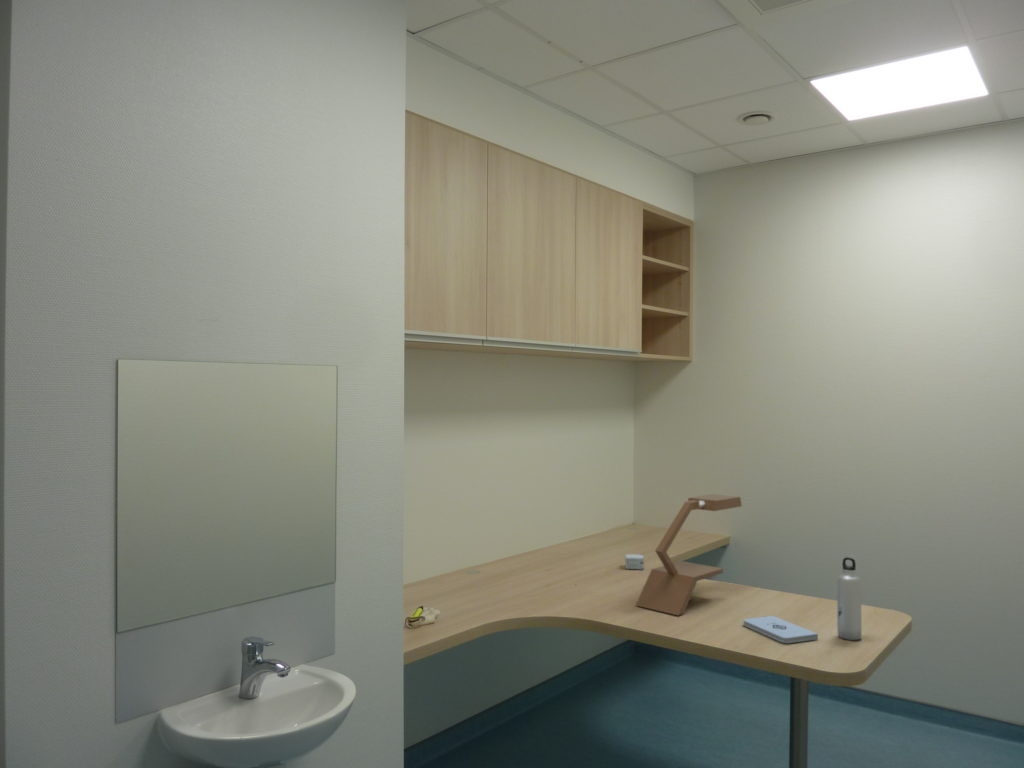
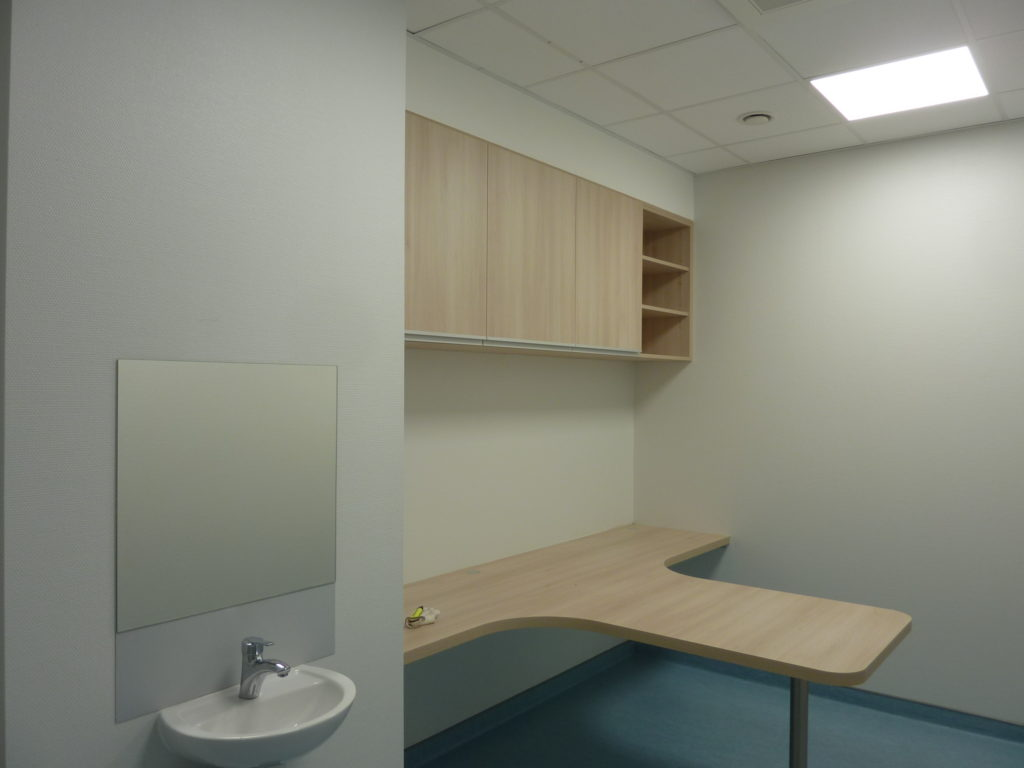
- desk lamp (694, 563)
- notepad (778, 629)
- small box (634, 561)
- water bottle (849, 597)
